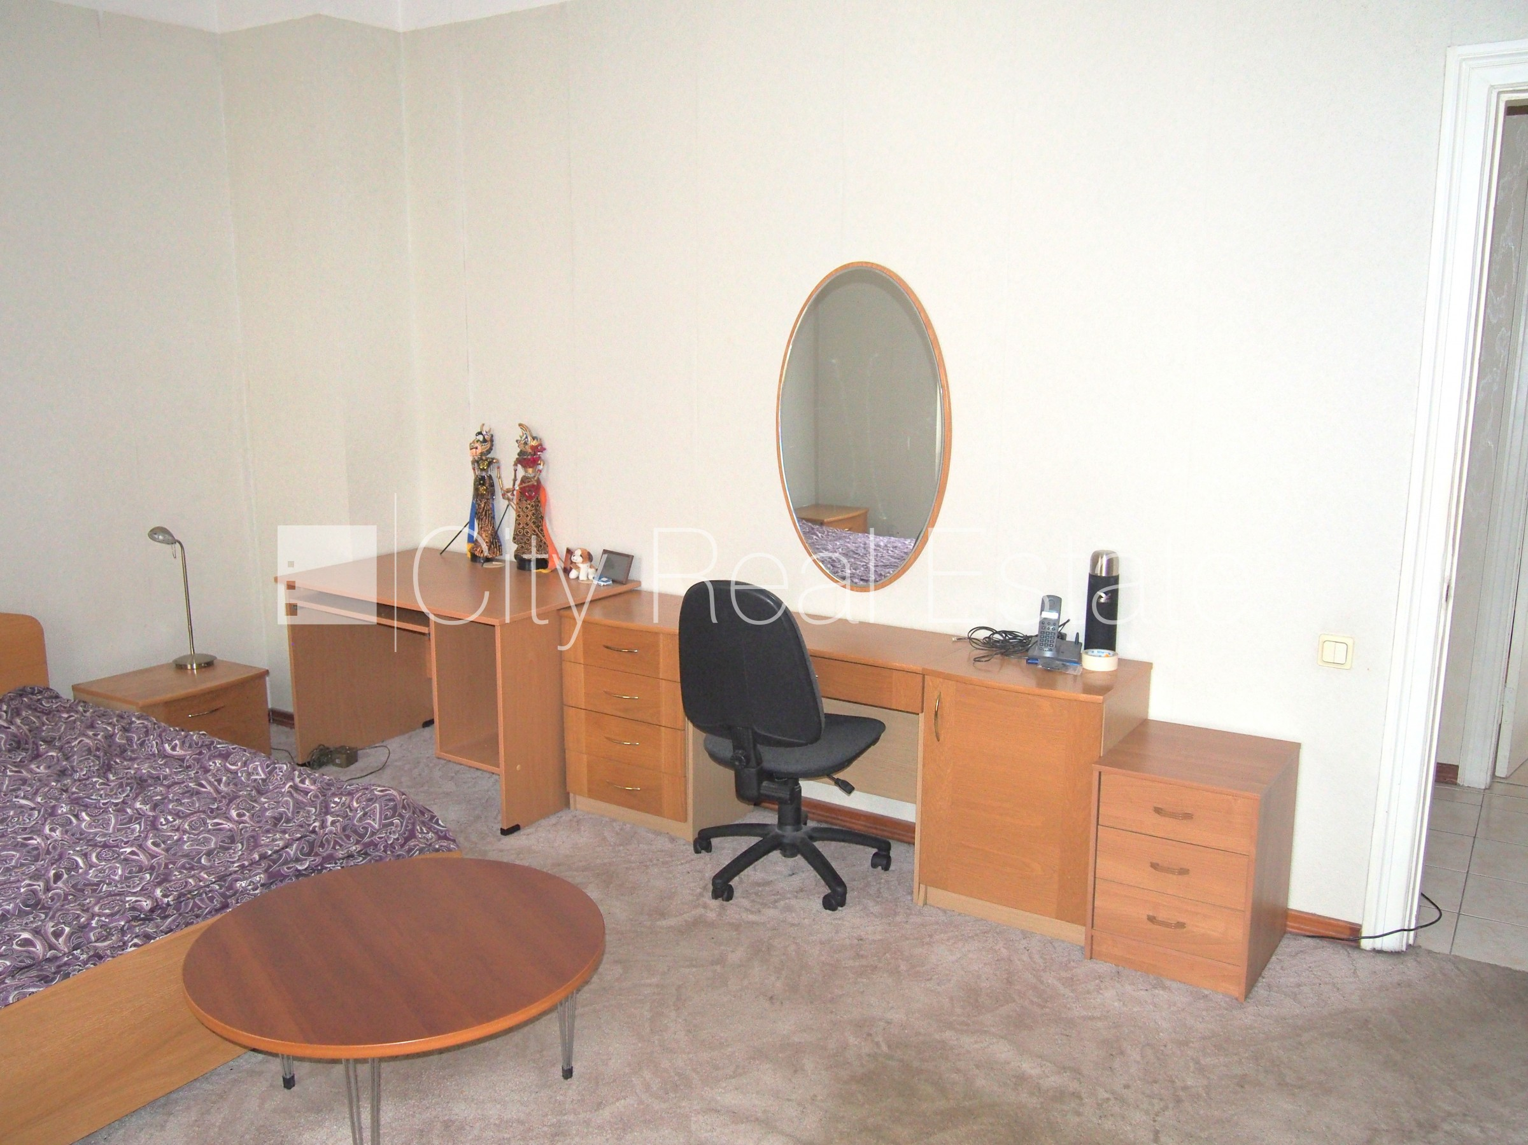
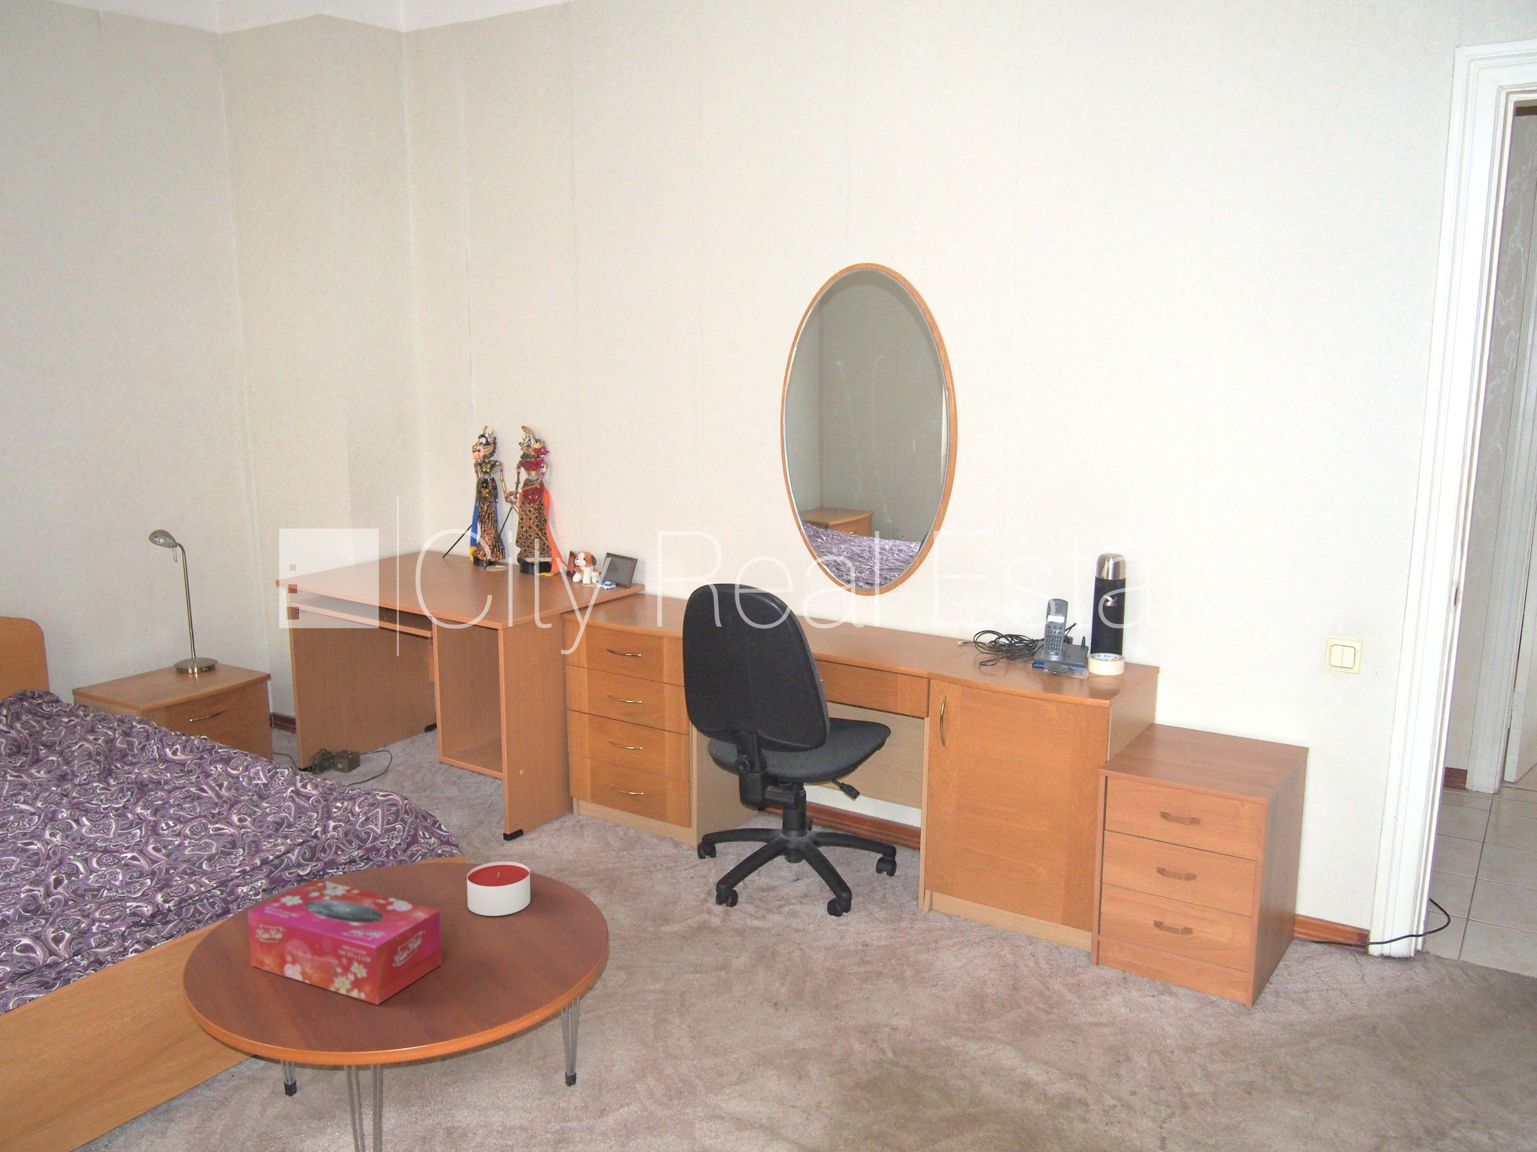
+ candle (499, 887)
+ tissue box (345, 938)
